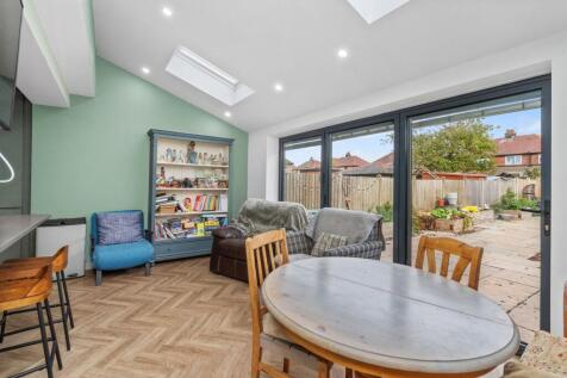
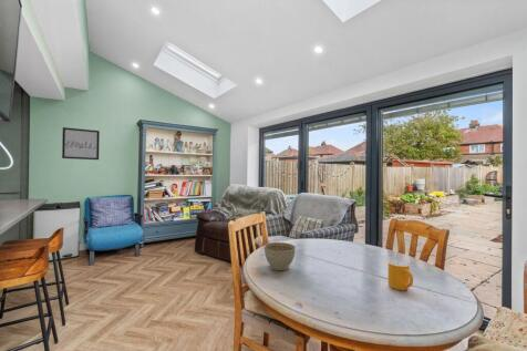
+ planter bowl (279, 257)
+ wall art (81, 144)
+ mug (401, 277)
